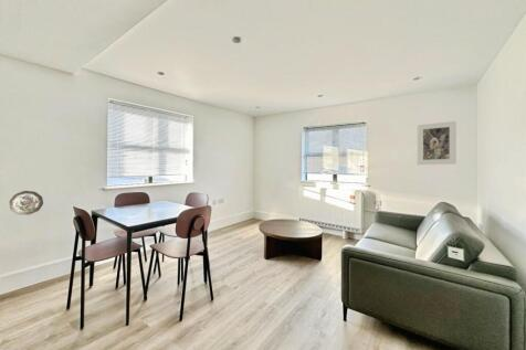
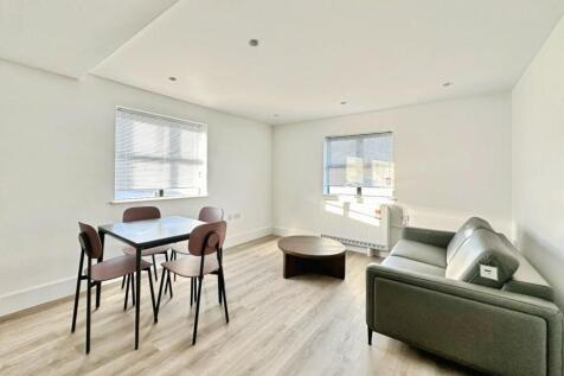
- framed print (435, 144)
- decorative plate (27, 202)
